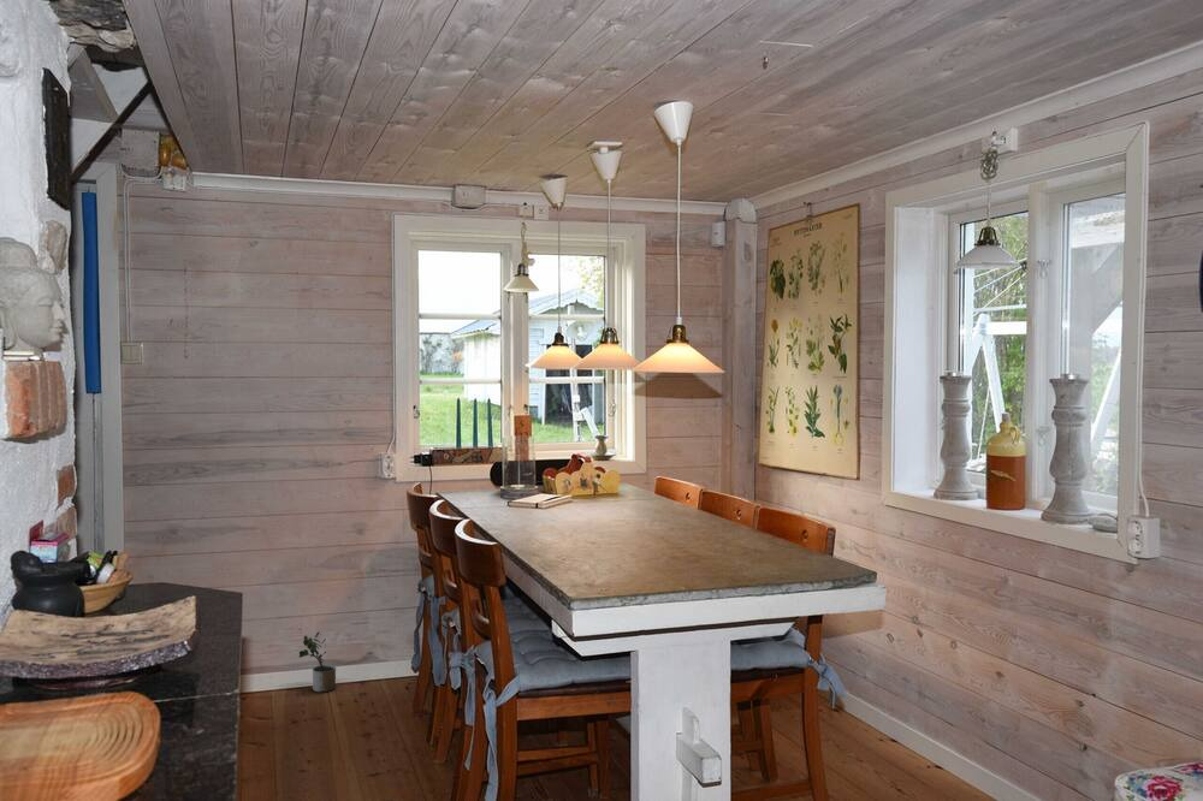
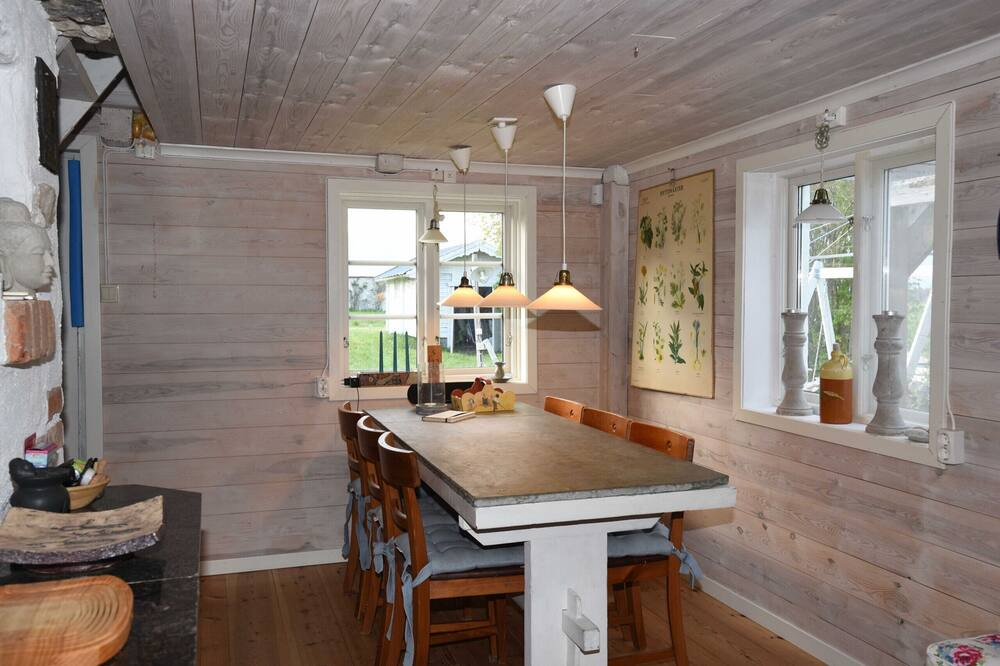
- potted plant (318, 659)
